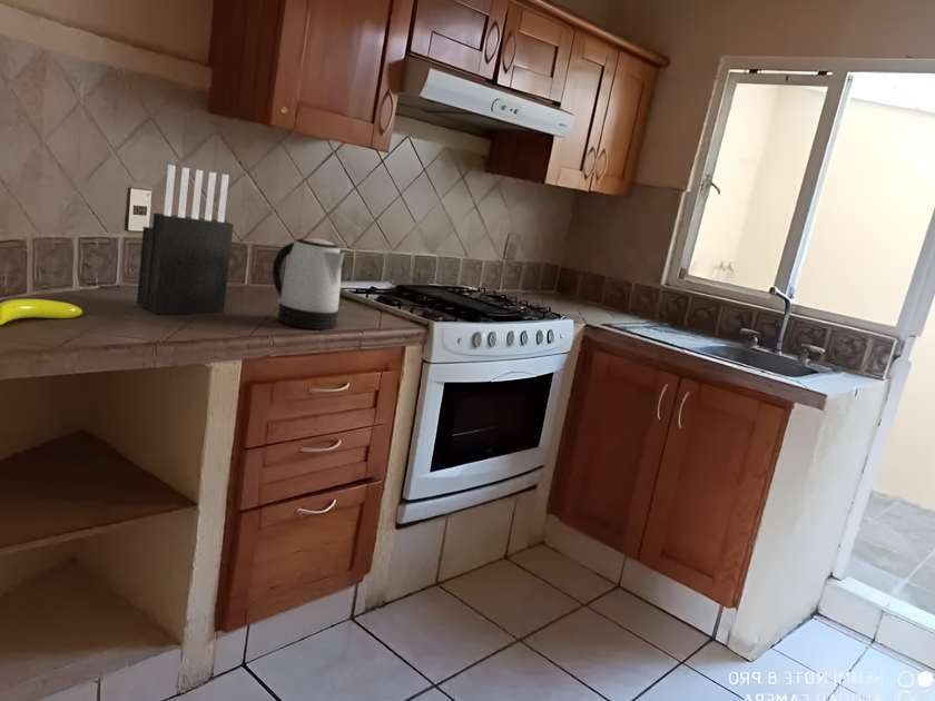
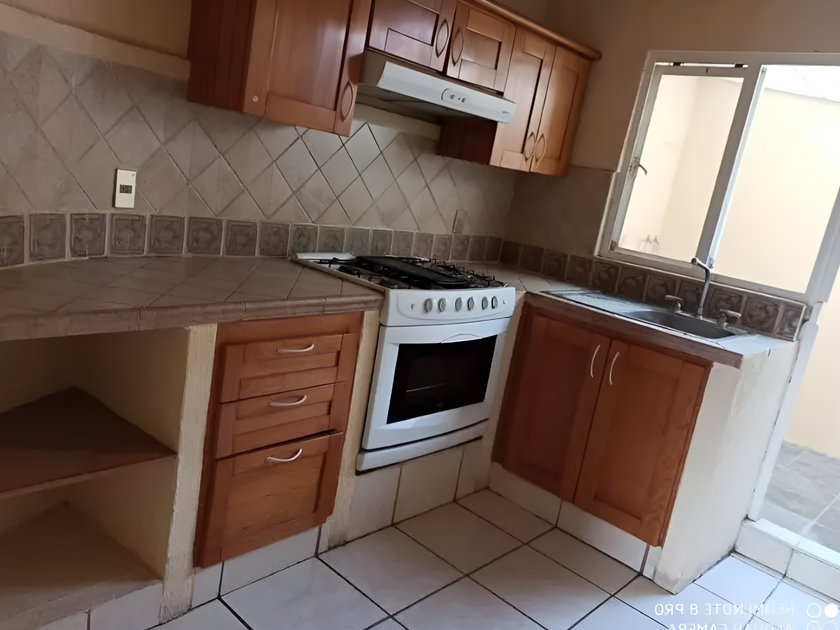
- knife block (185, 239)
- banana (40, 310)
- kettle (305, 279)
